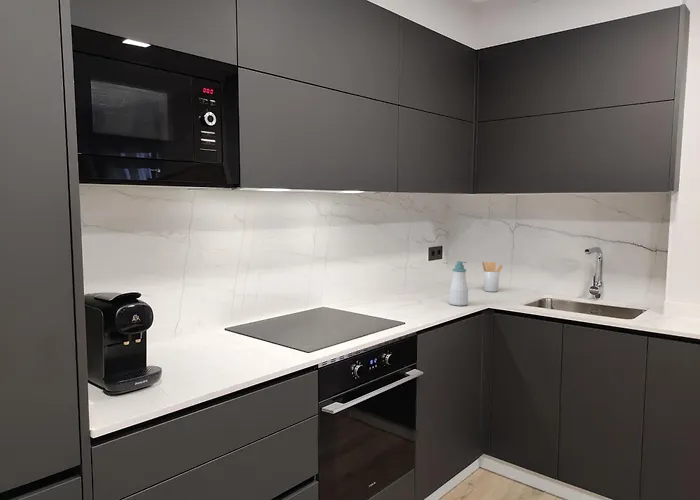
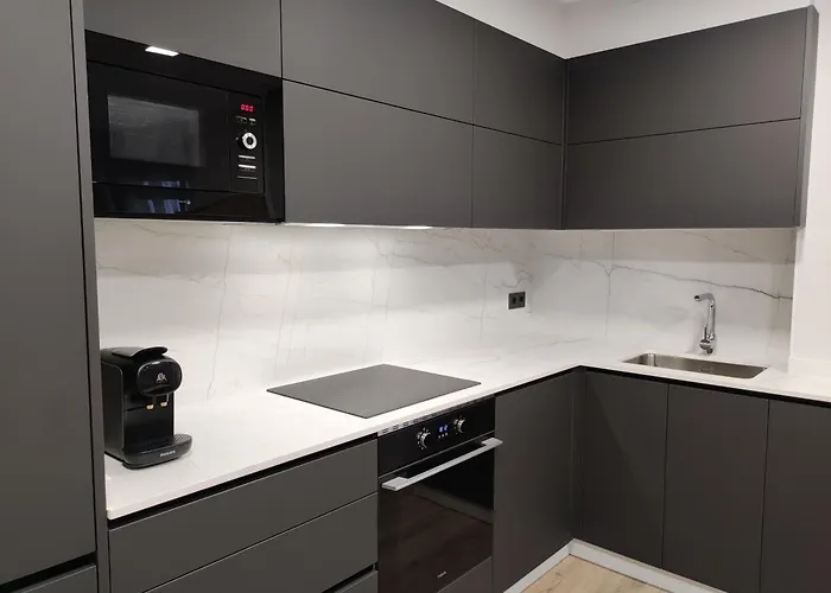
- utensil holder (490, 275)
- soap bottle (459, 282)
